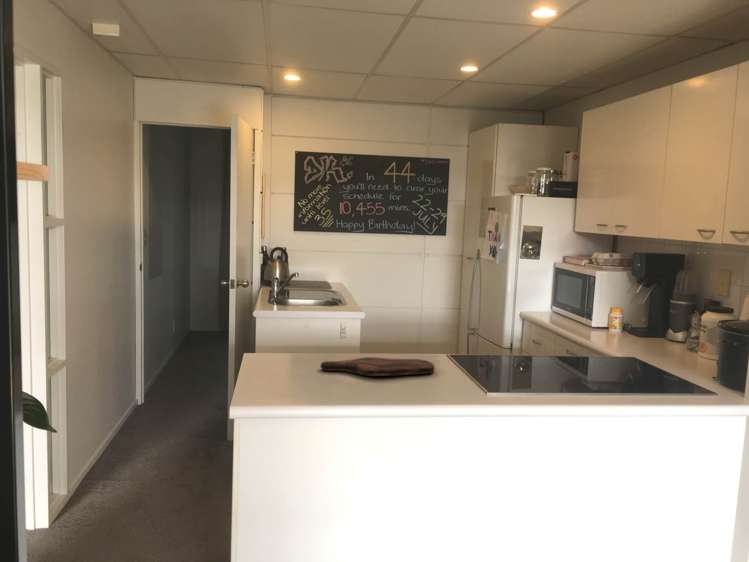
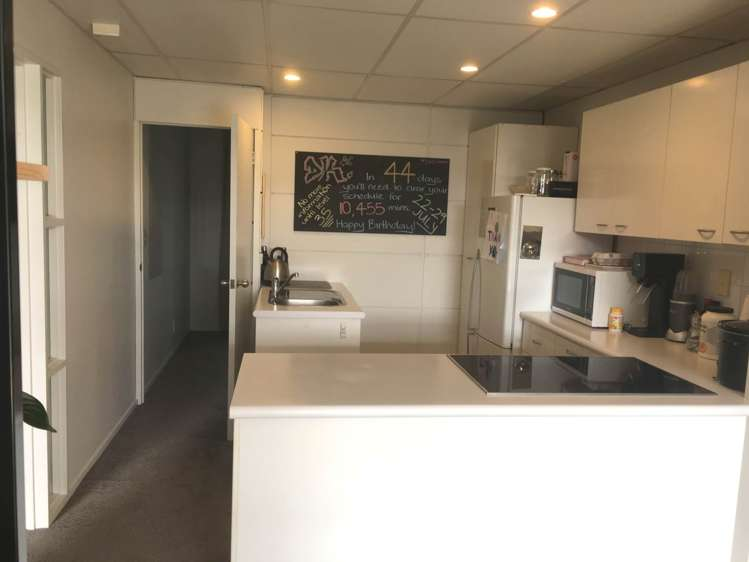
- cutting board (378, 366)
